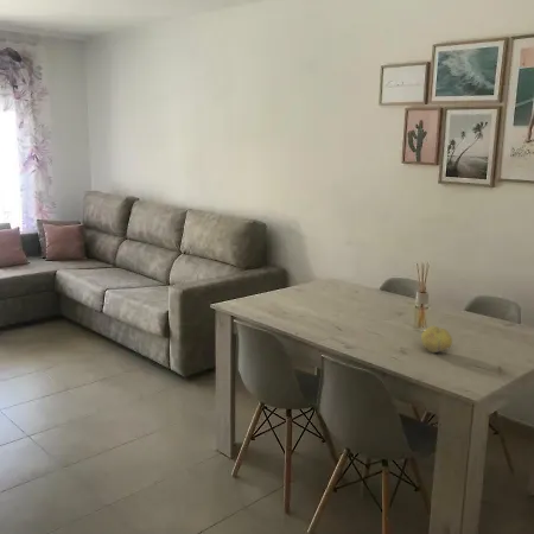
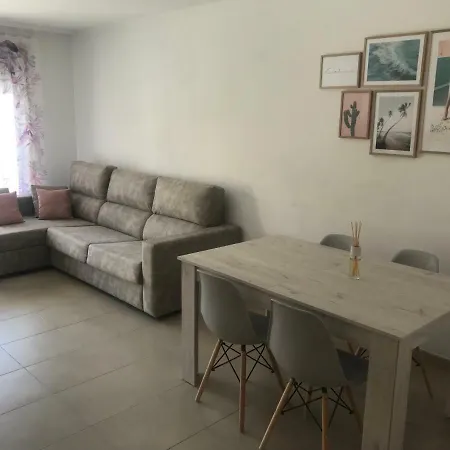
- fruit (436, 339)
